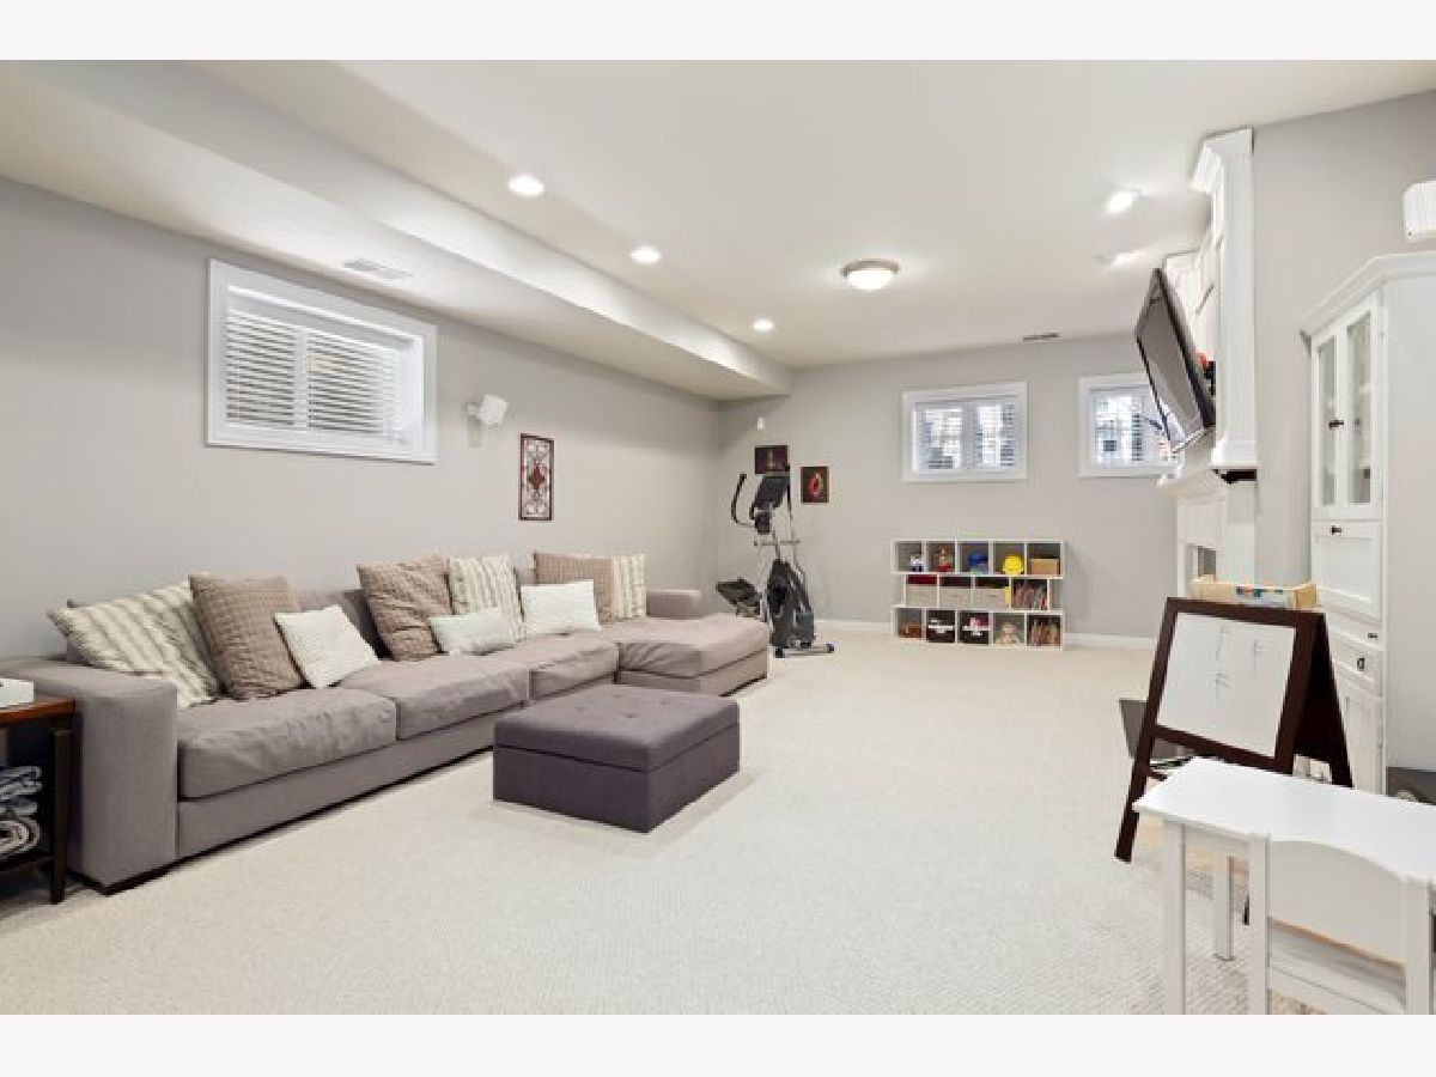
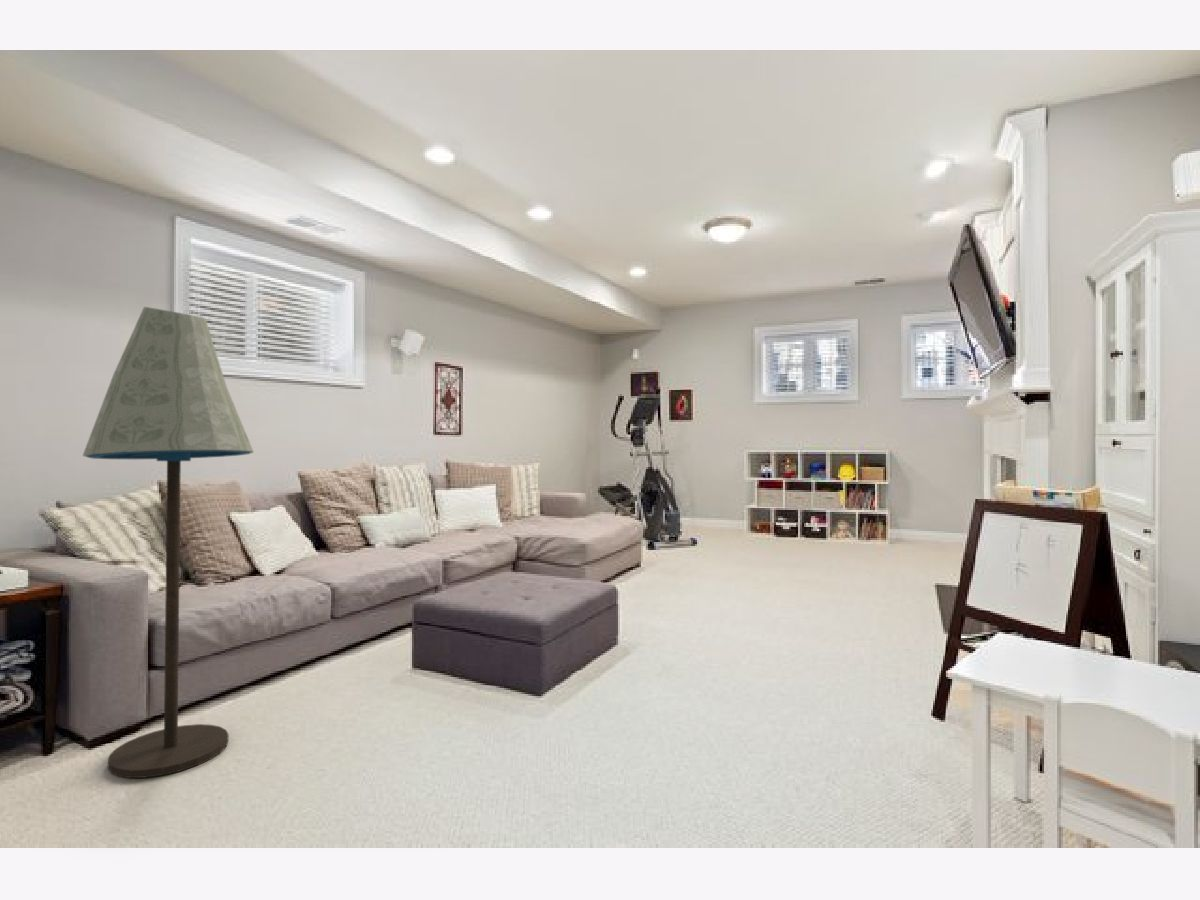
+ floor lamp (173, 529)
